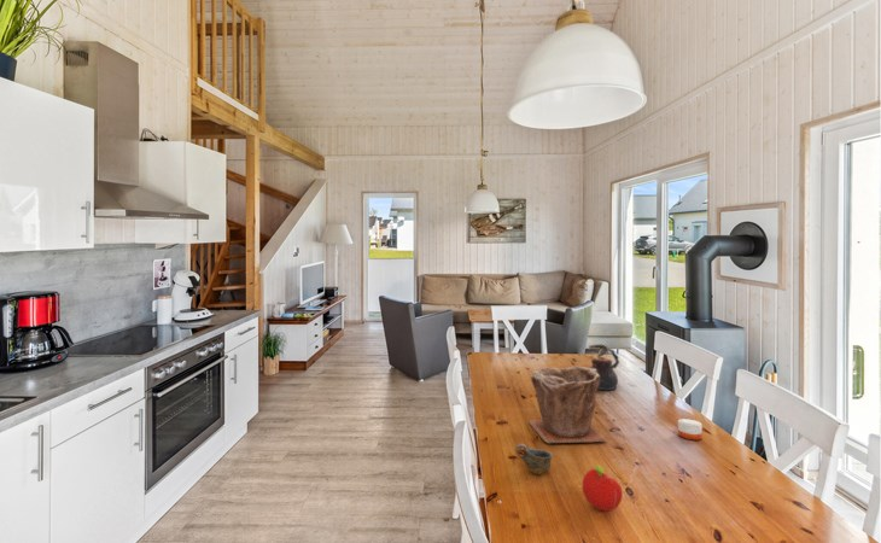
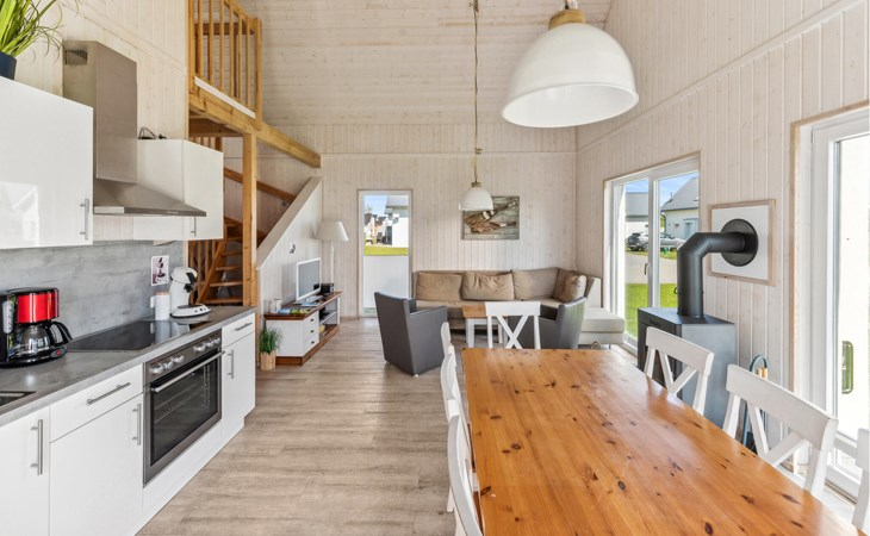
- candle (689, 421)
- plant pot (565, 399)
- fruit (601, 487)
- teapot (602, 364)
- cup (535, 456)
